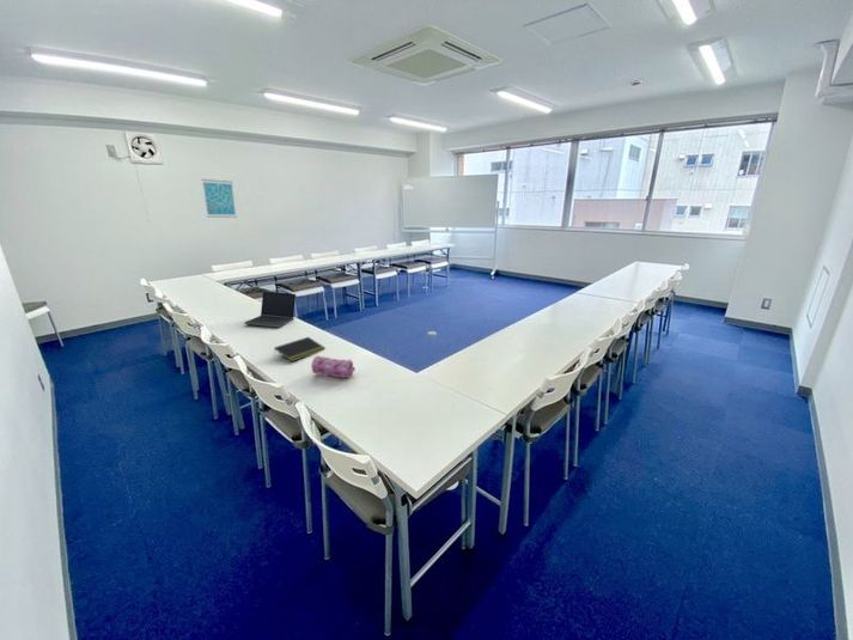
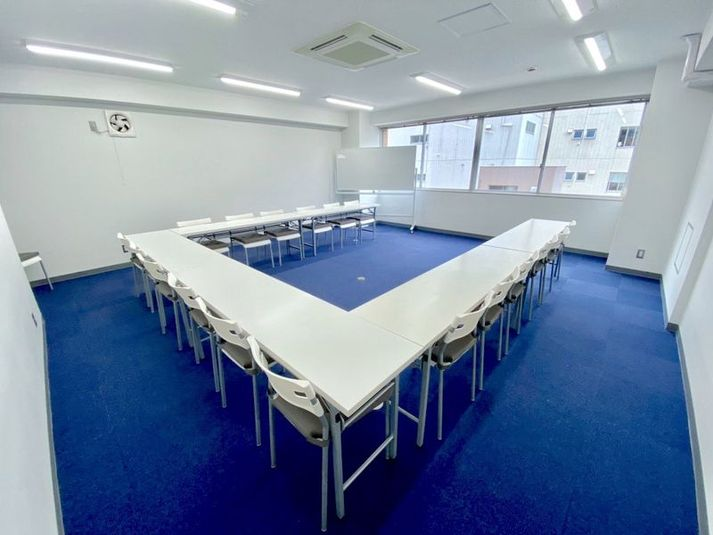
- pencil case (333, 366)
- wall art (219, 199)
- laptop computer (270, 309)
- notepad (300, 348)
